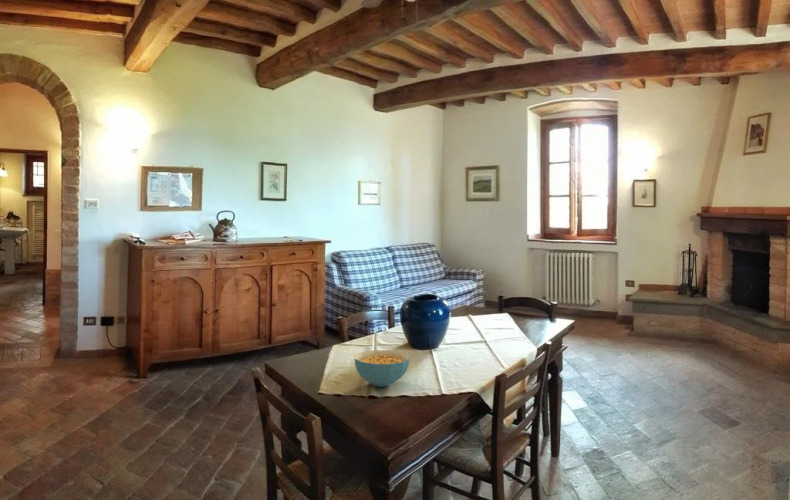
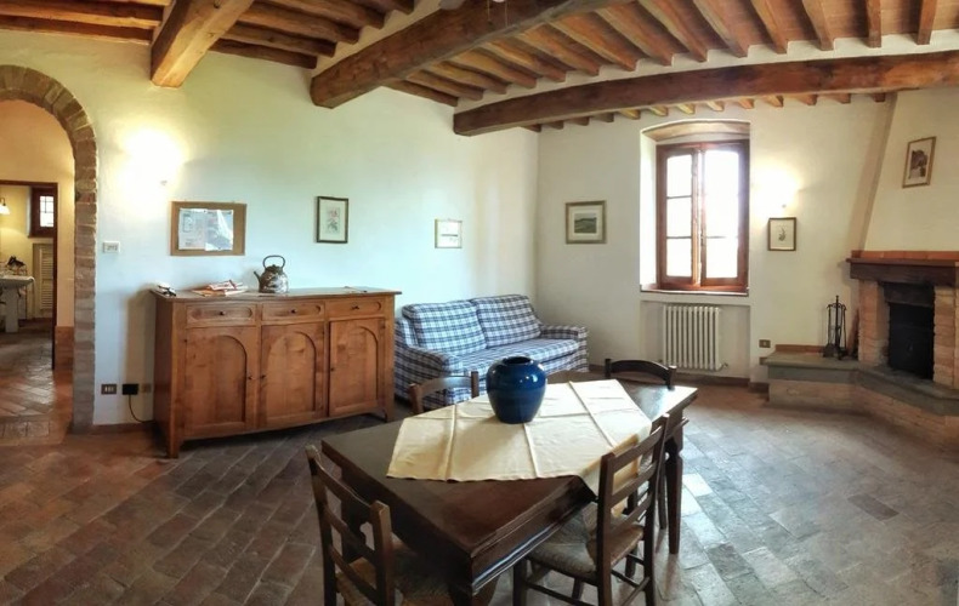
- cereal bowl (381, 370)
